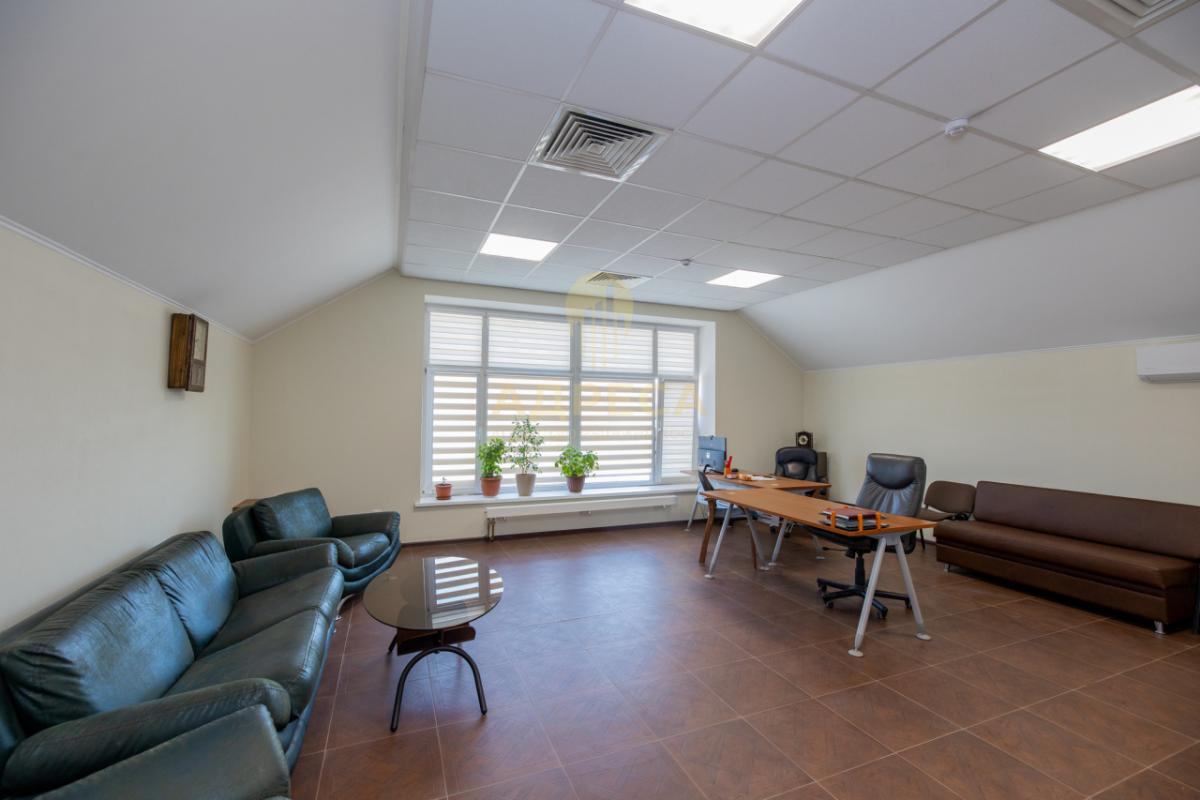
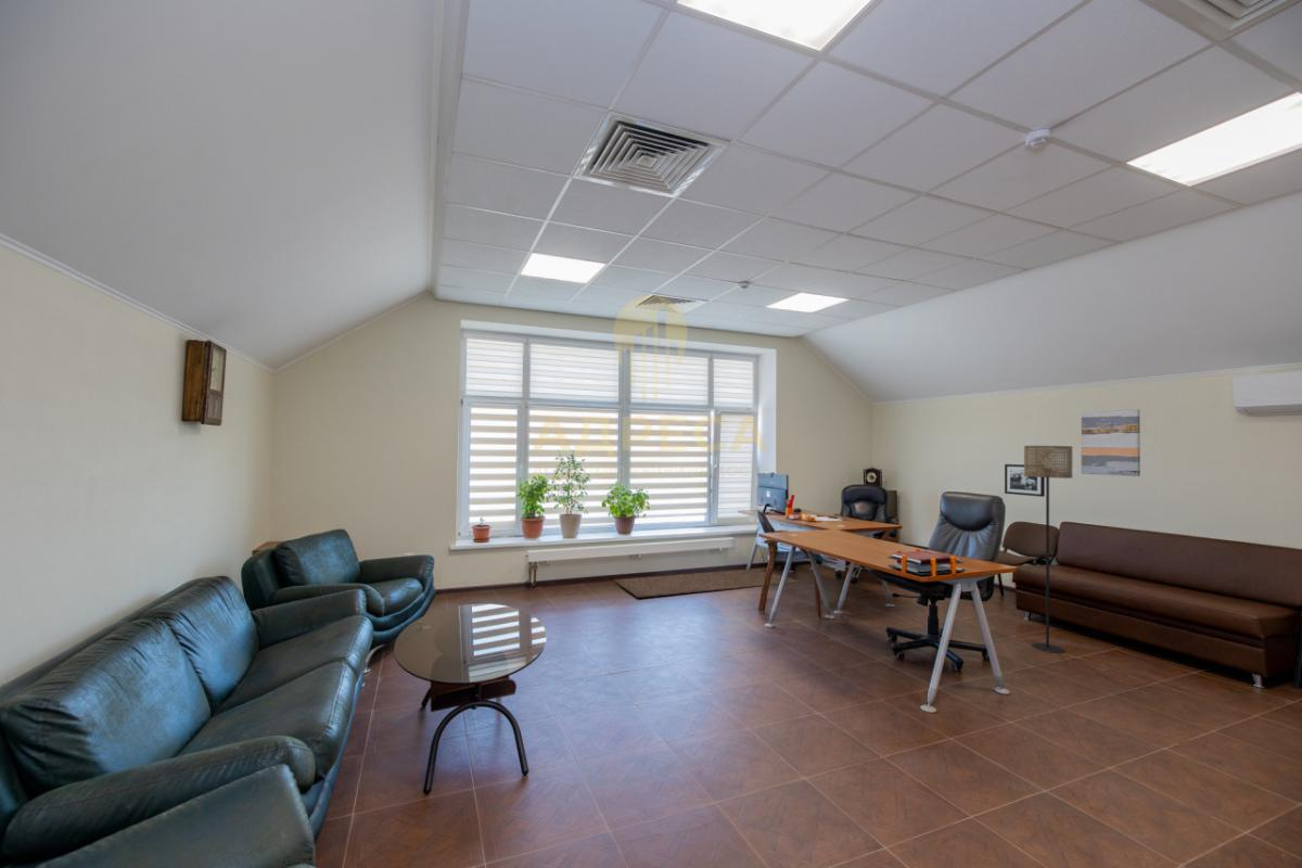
+ picture frame (1023, 480)
+ floor lamp (1047, 546)
+ wall art (1109, 443)
+ rug (722, 579)
